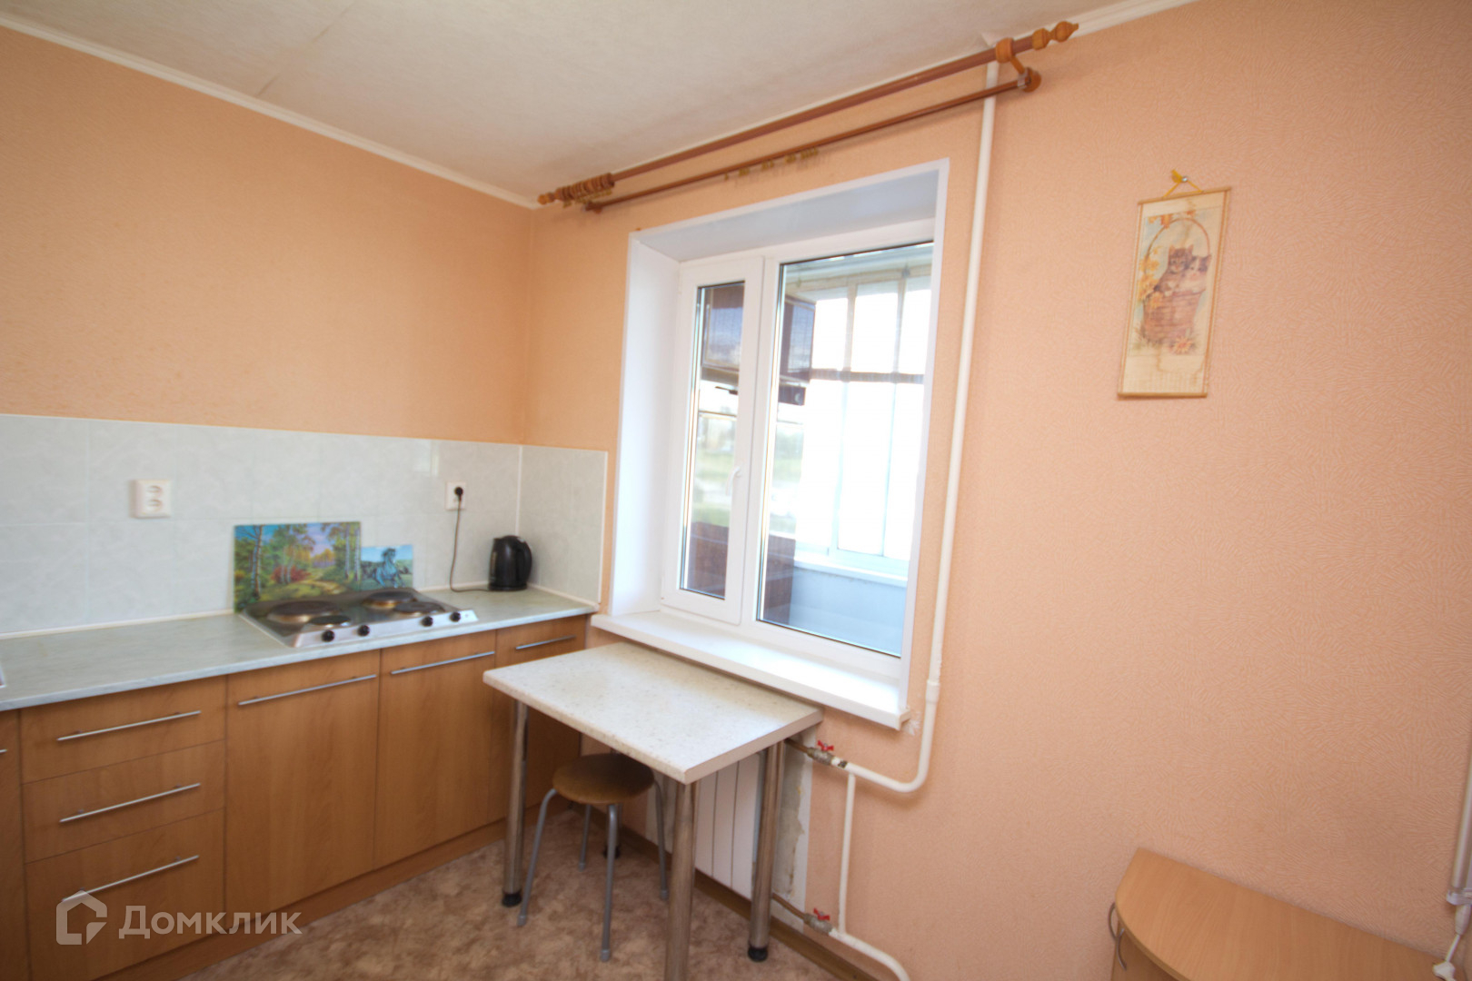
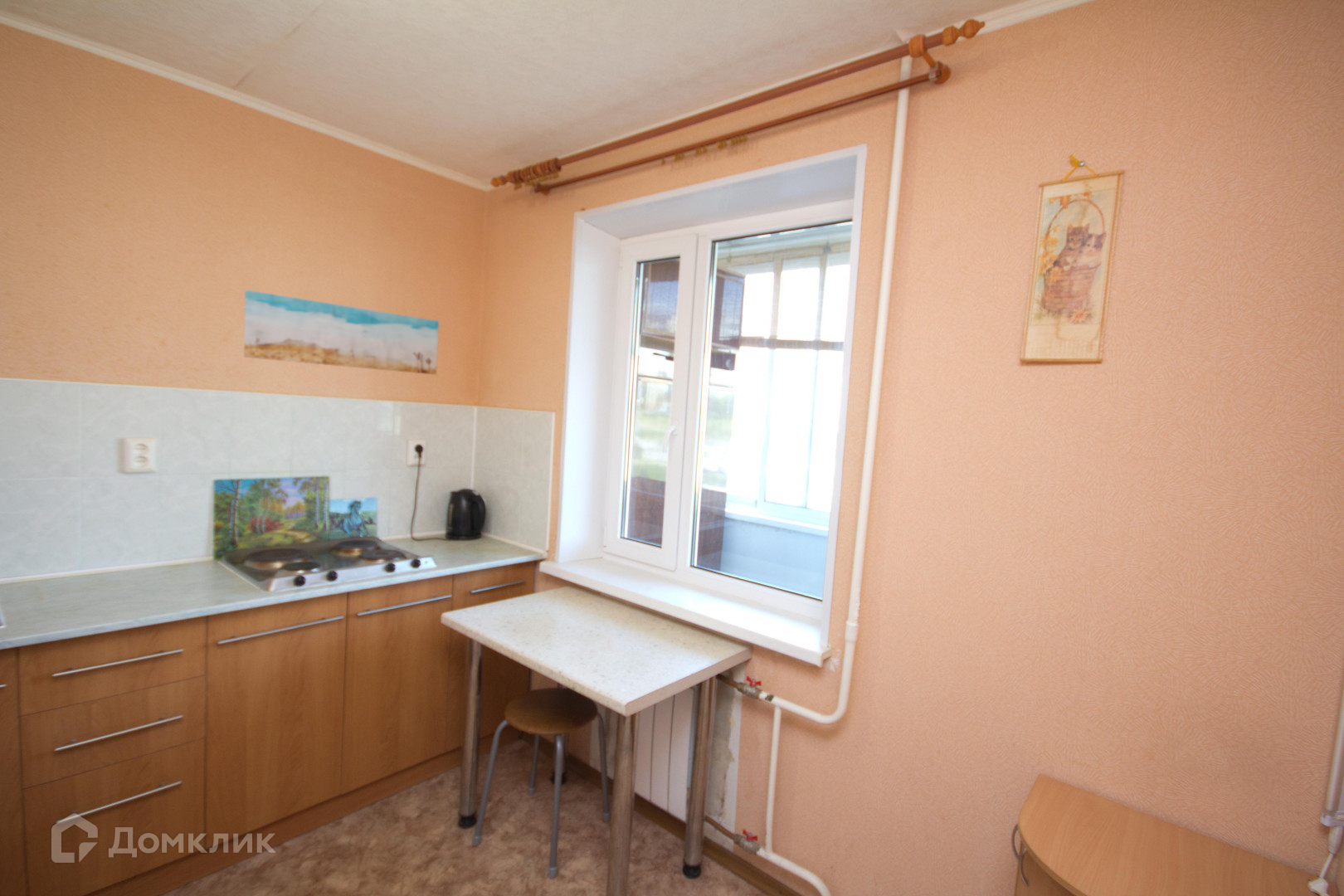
+ wall art (350, 337)
